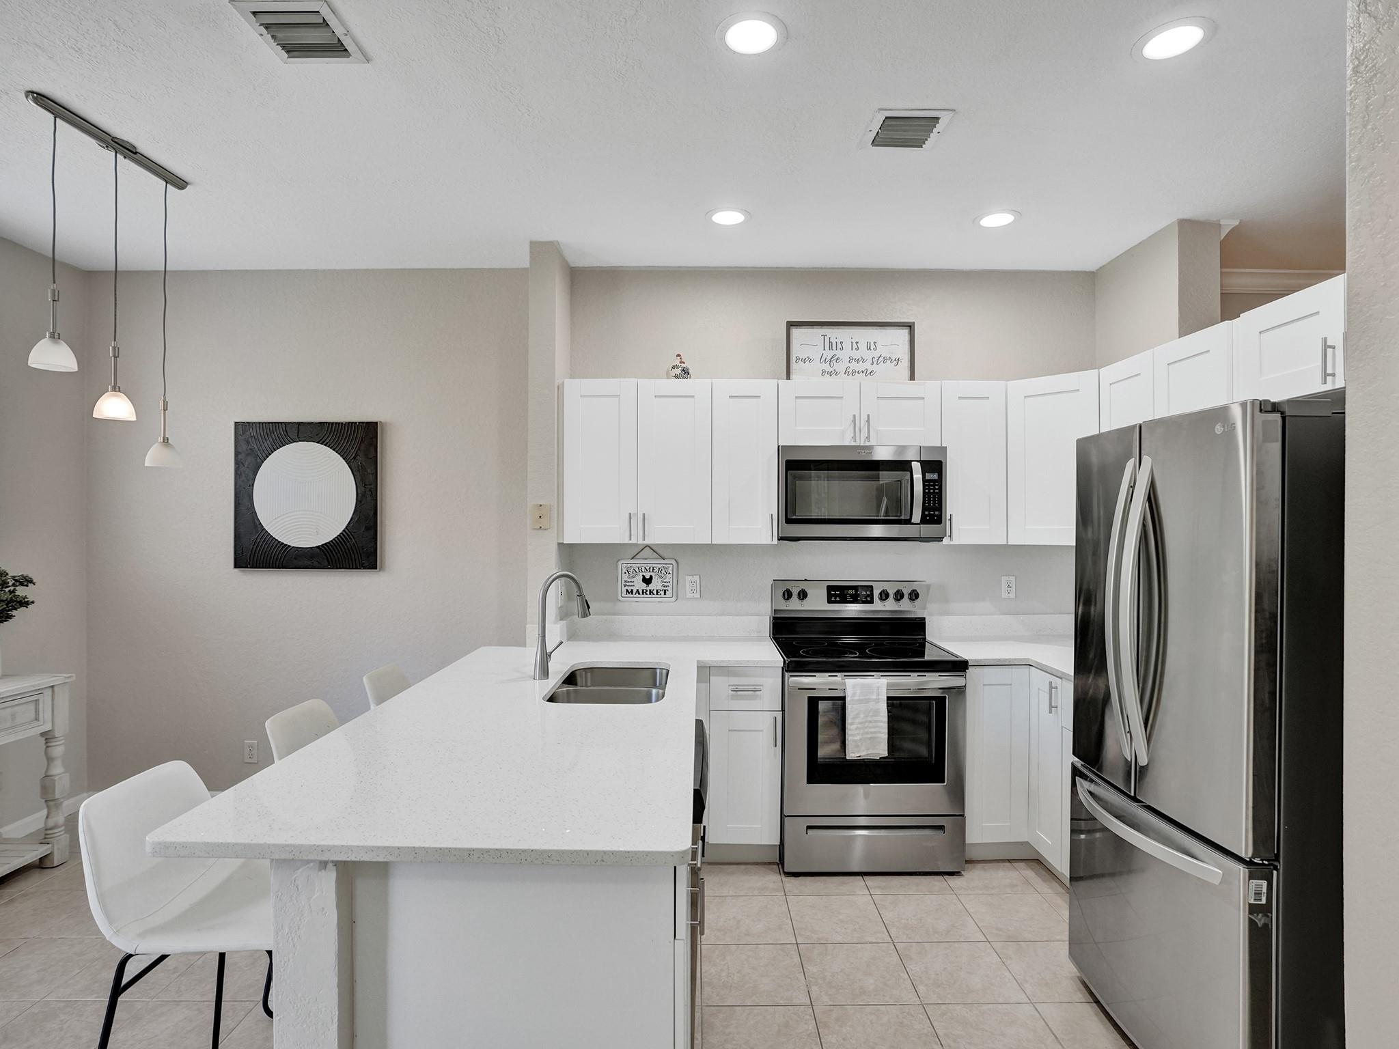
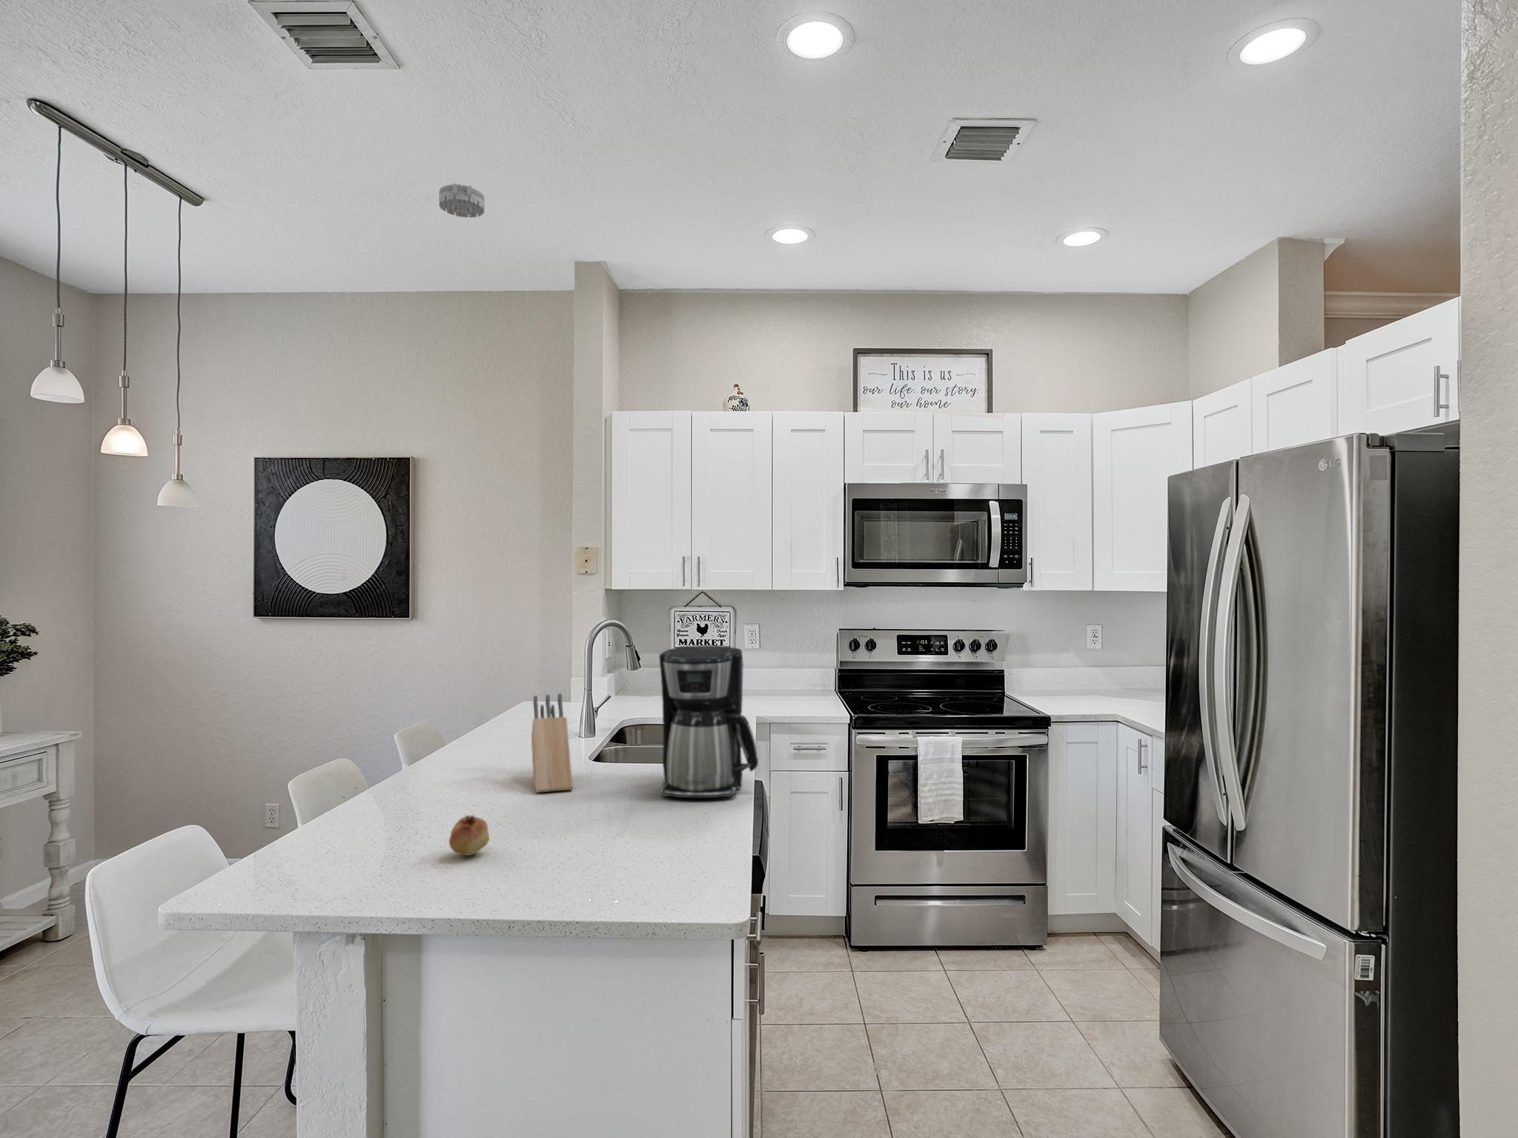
+ smoke detector (461, 200)
+ knife block (550, 740)
+ fruit (470, 833)
+ coffee maker (714, 715)
